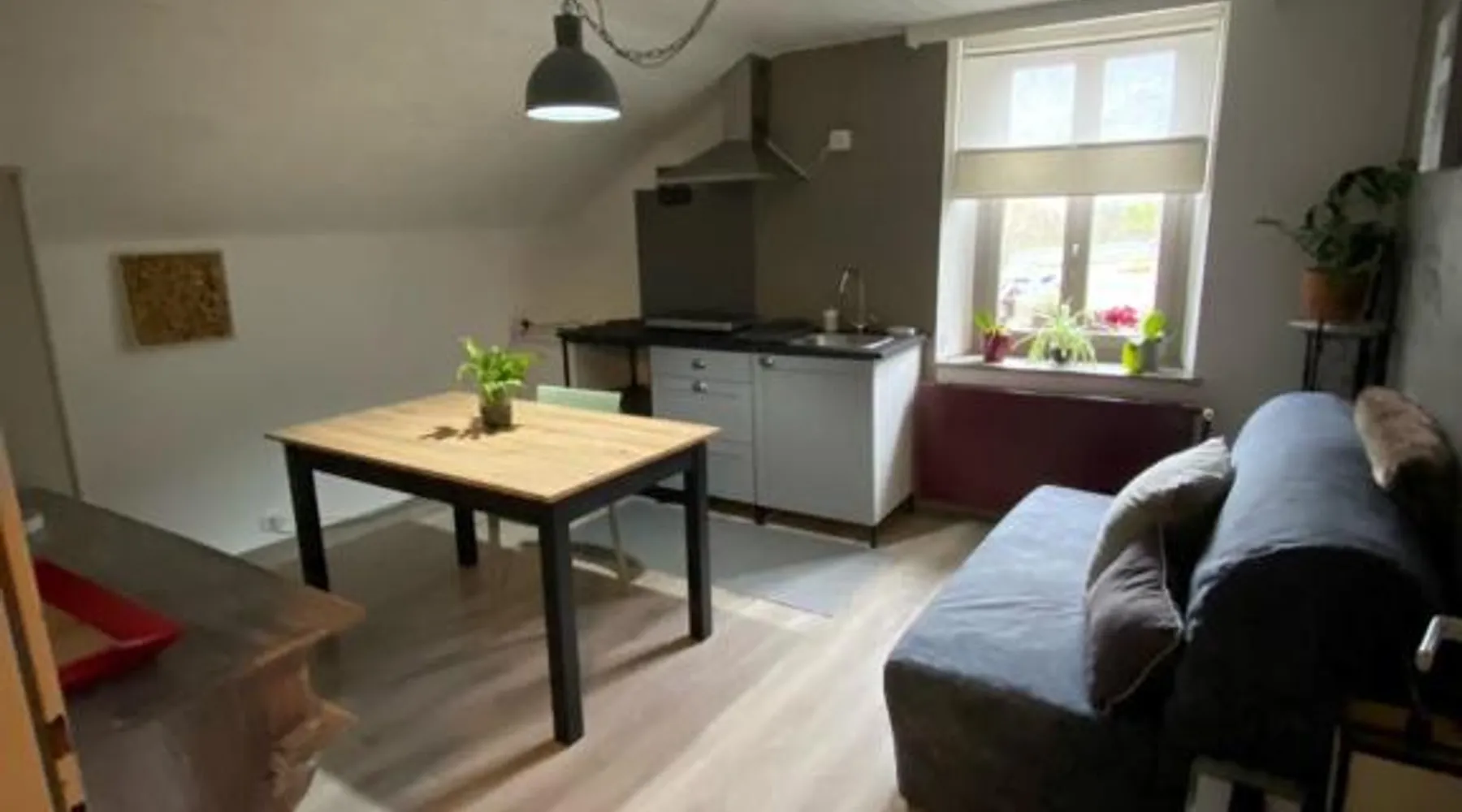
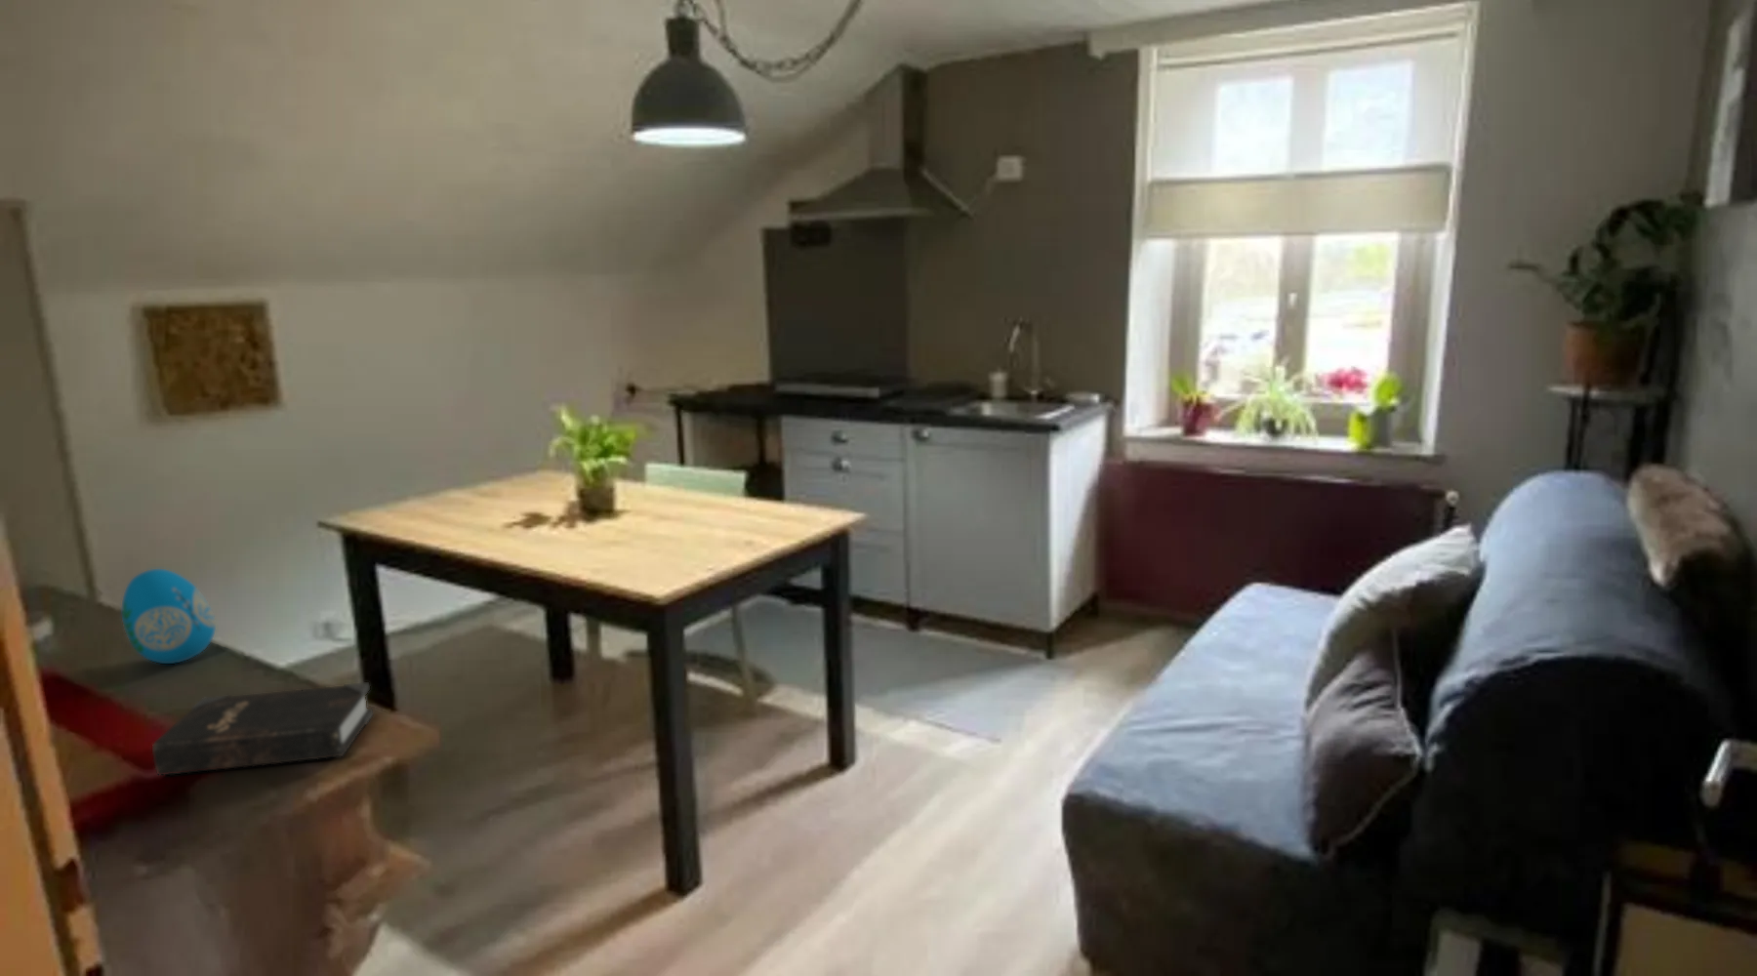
+ decorative egg (169, 615)
+ hardback book (269, 727)
